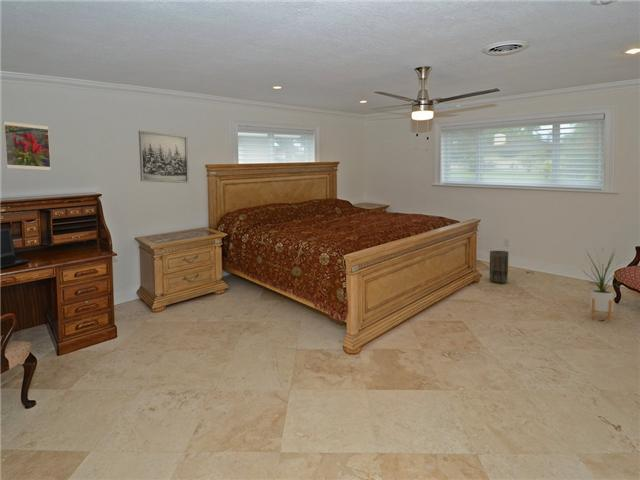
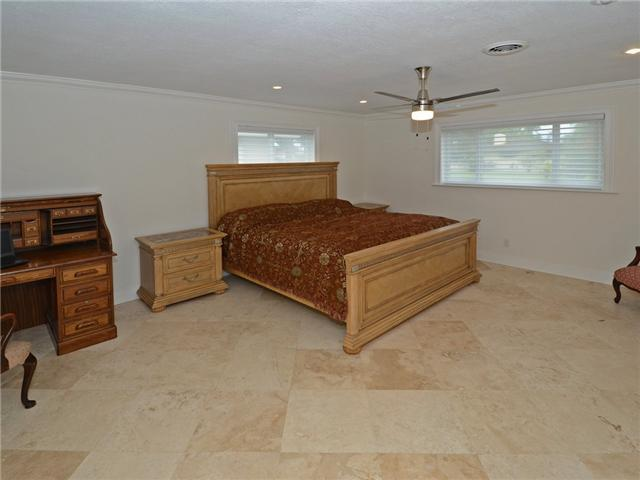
- house plant (601, 282)
- basket (498, 266)
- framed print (27, 146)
- wall art (164, 158)
